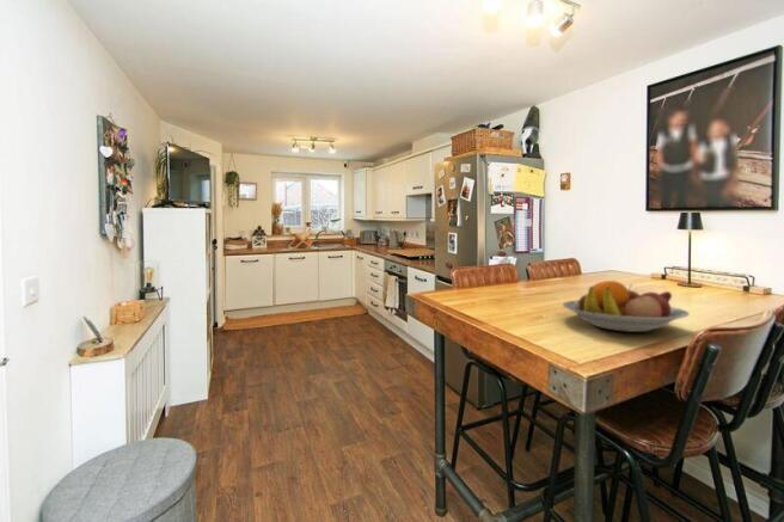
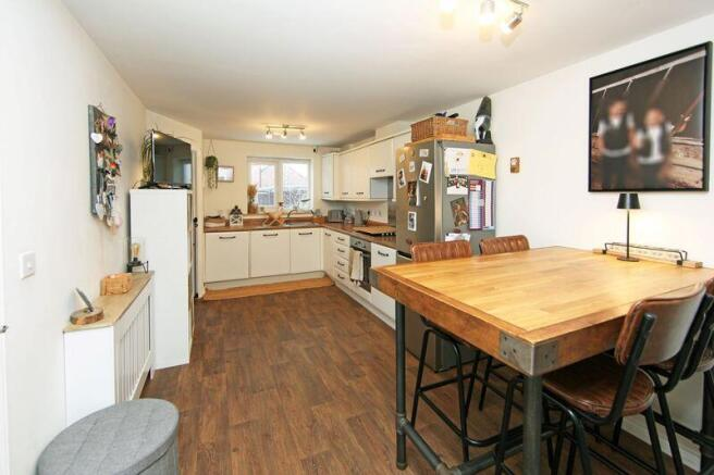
- fruit bowl (620, 302)
